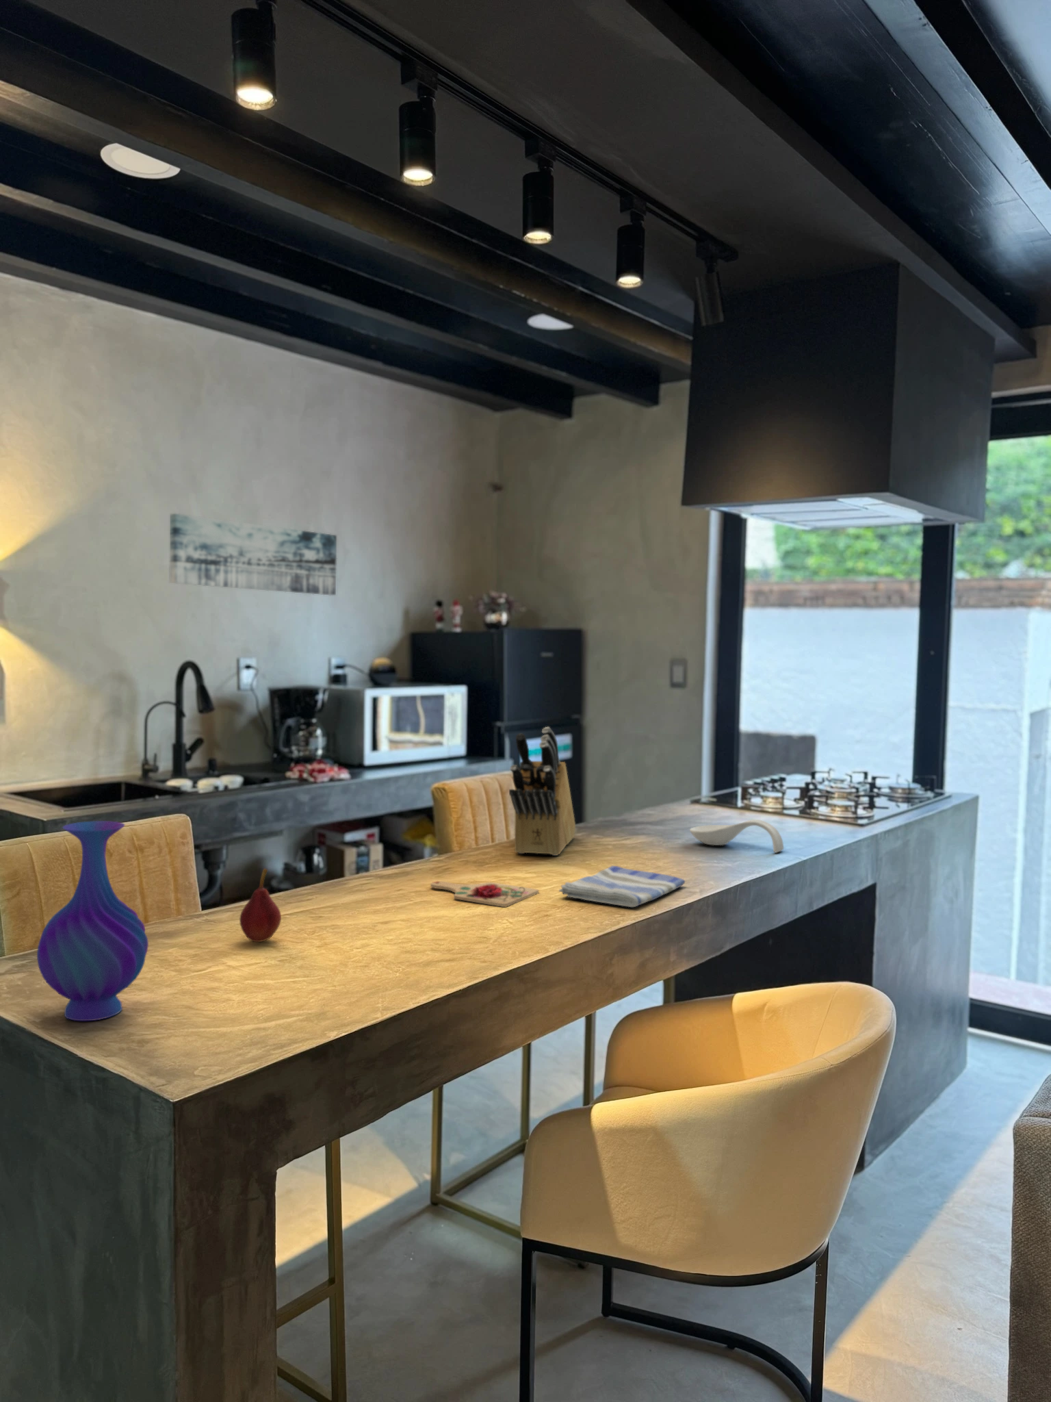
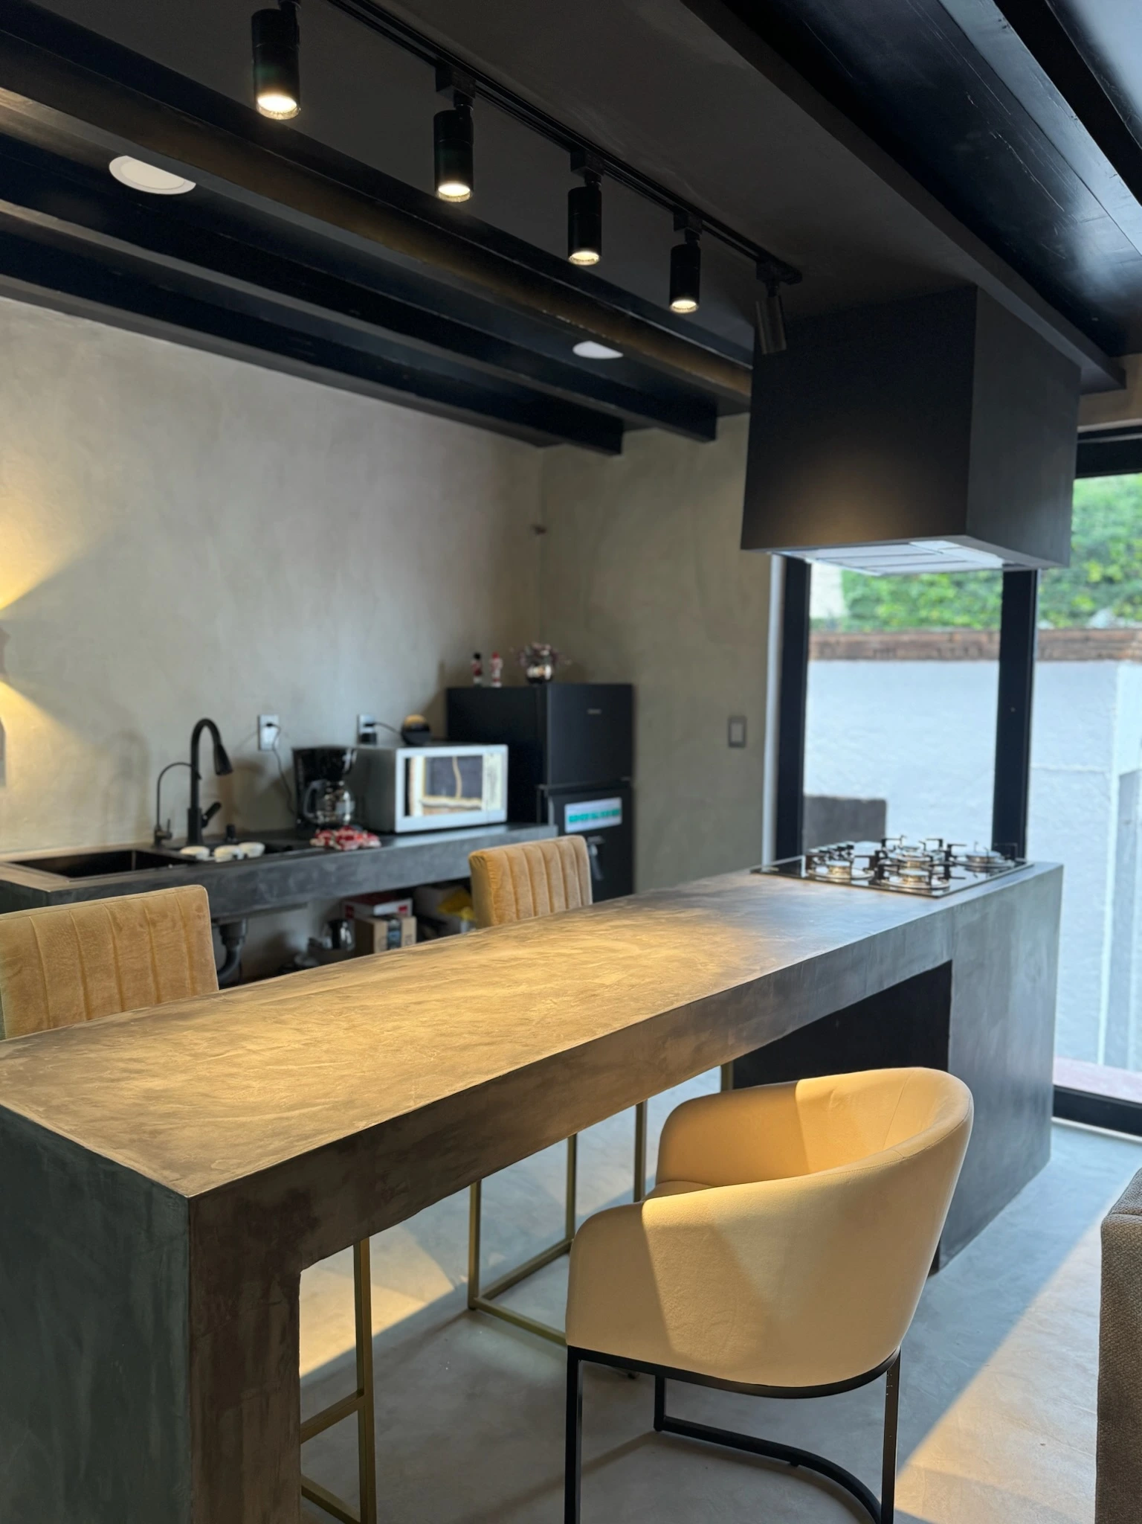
- spoon rest (735, 831)
- knife block (544, 786)
- vase (94, 918)
- fruit (261, 905)
- wall art (258, 557)
- dish towel (624, 884)
- cutting board (476, 885)
